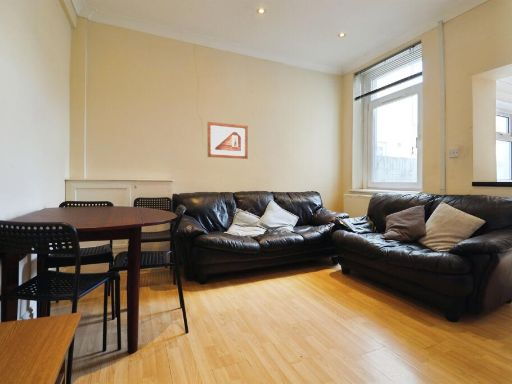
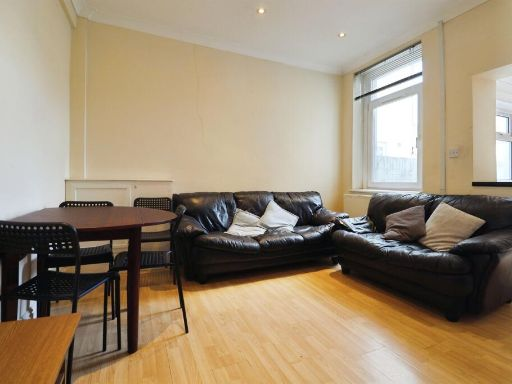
- picture frame (228, 140)
